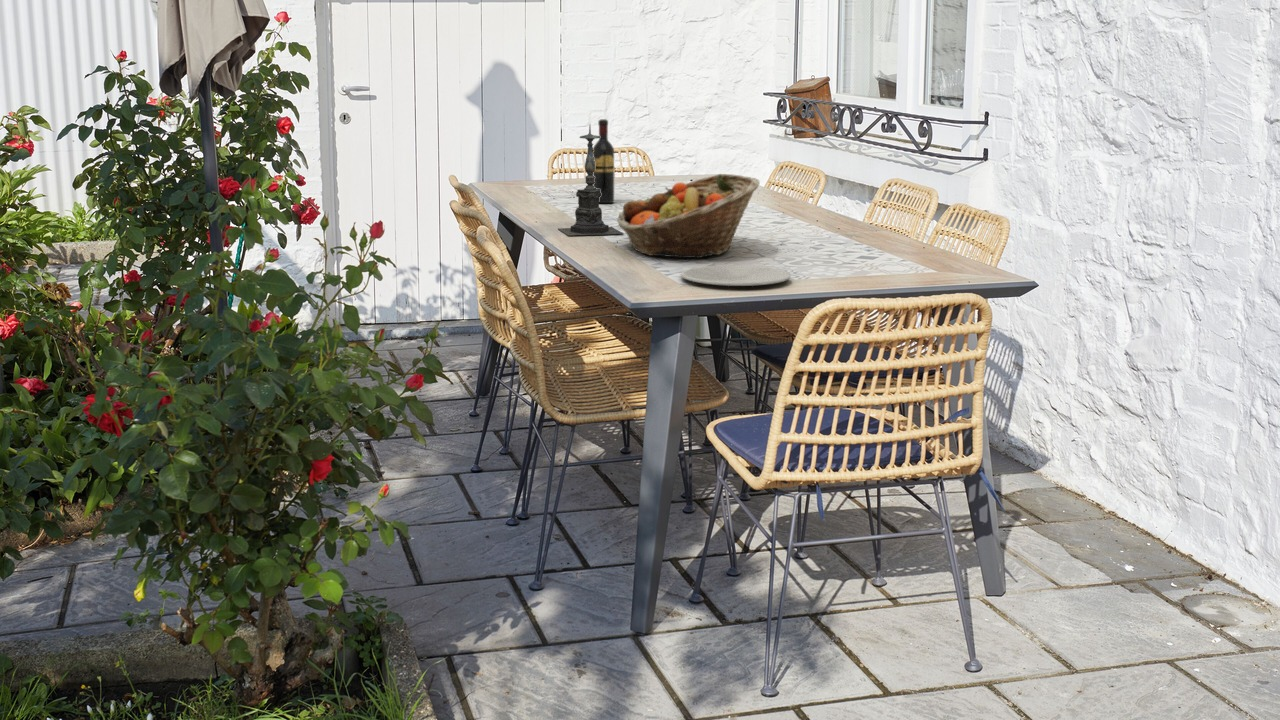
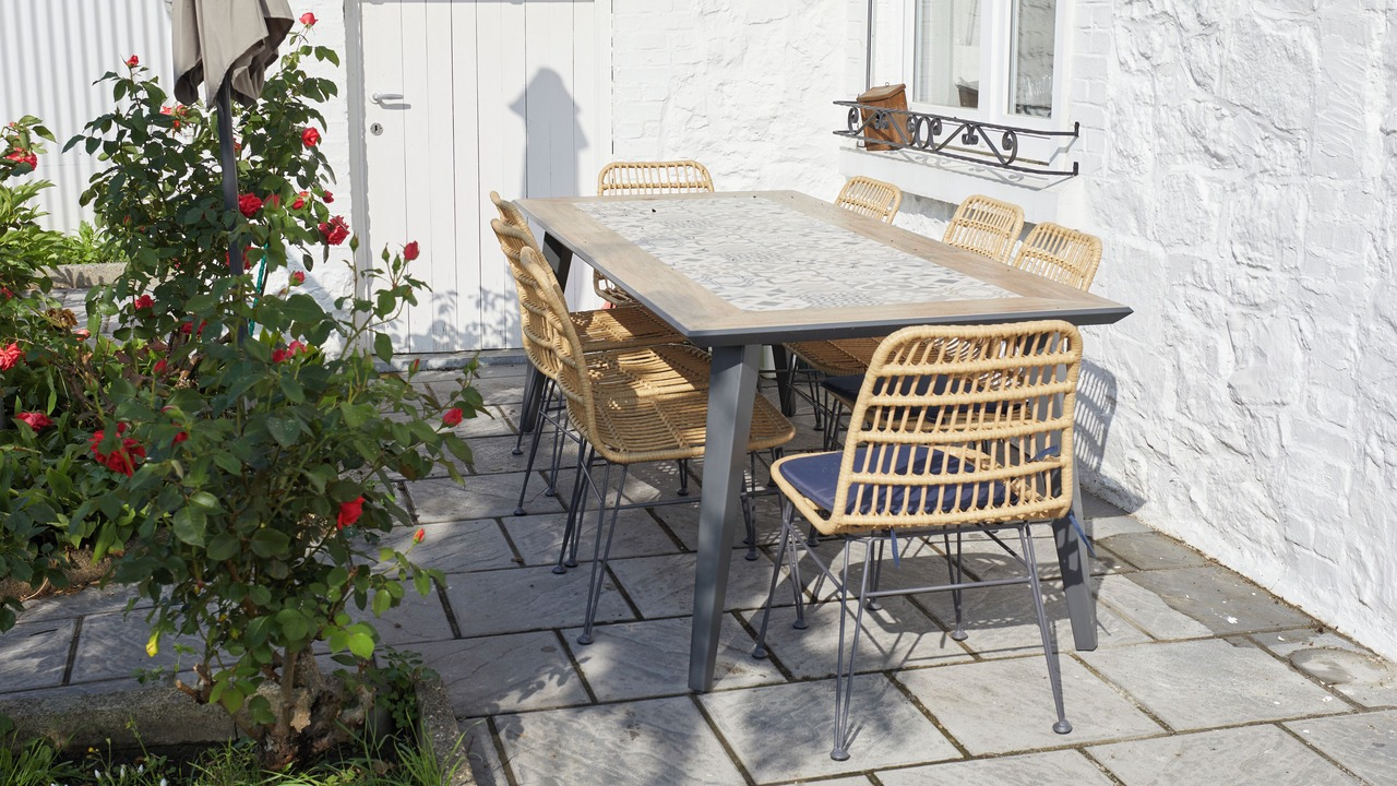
- wine bottle (603, 161)
- plate (735, 276)
- candle holder (590, 175)
- fruit basket (687, 213)
